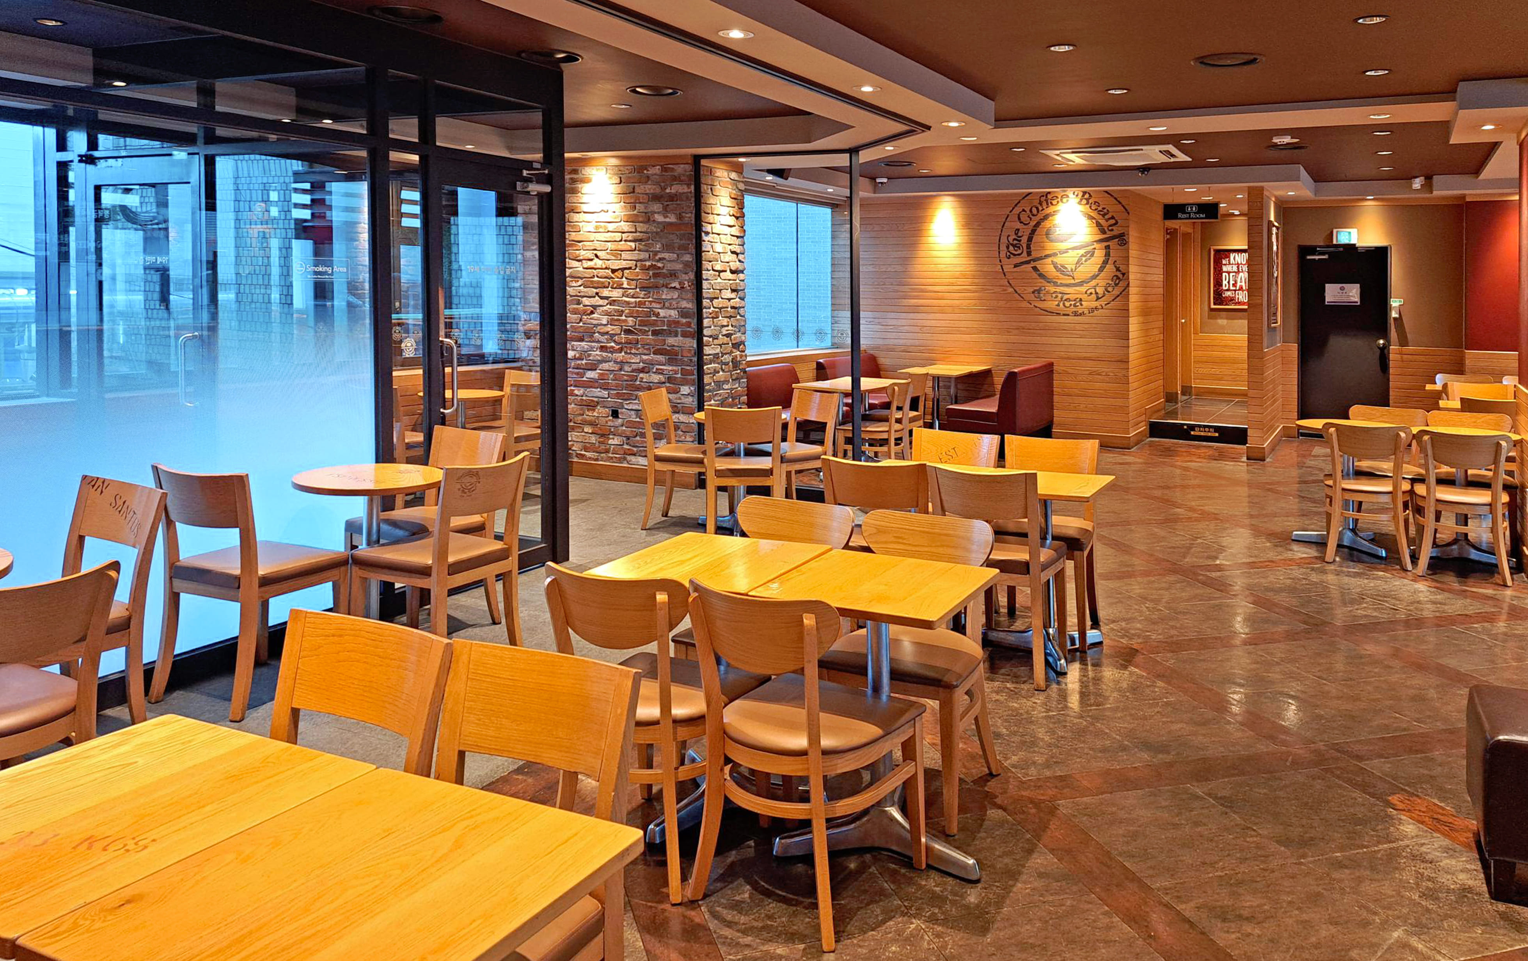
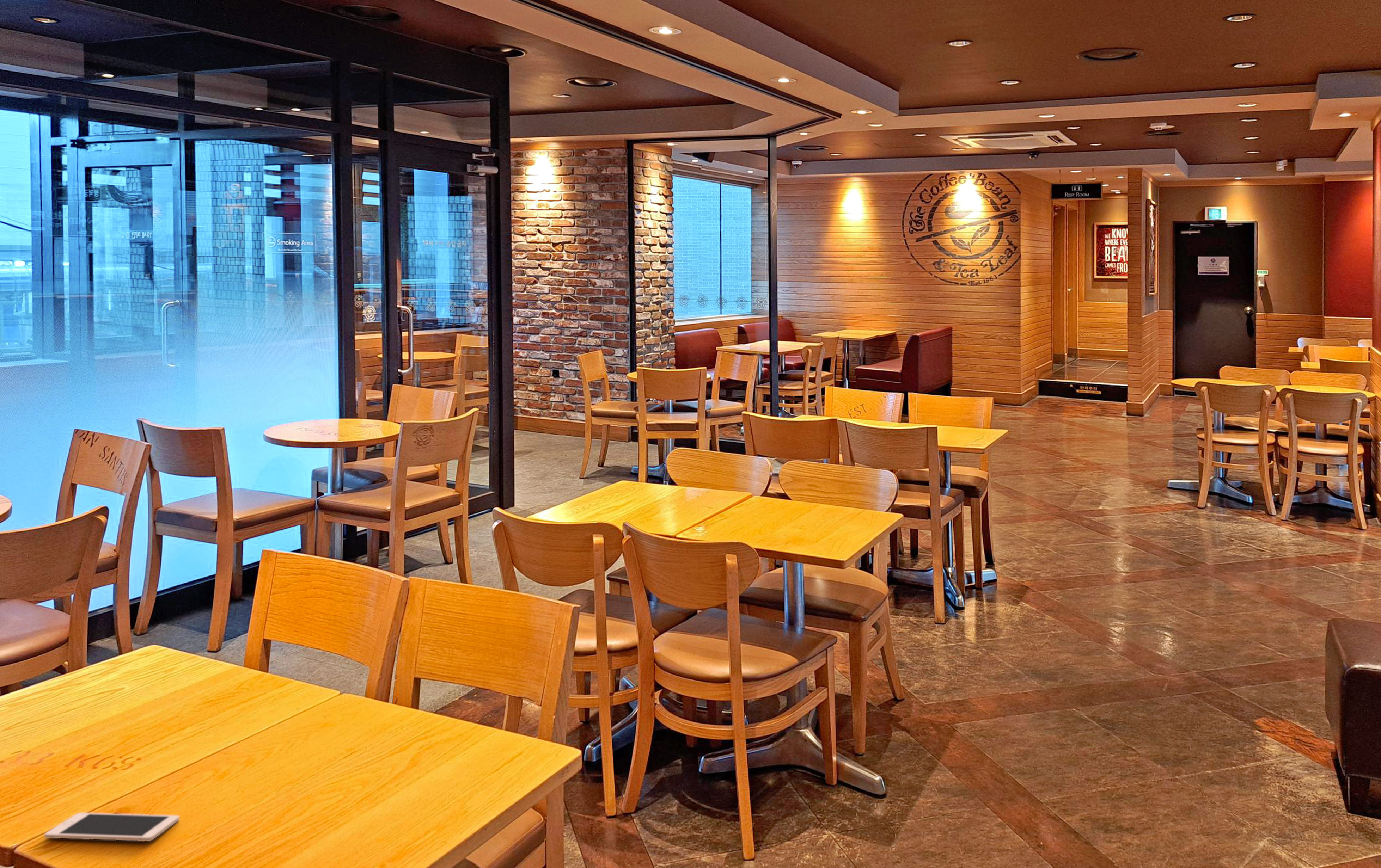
+ cell phone (113, 827)
